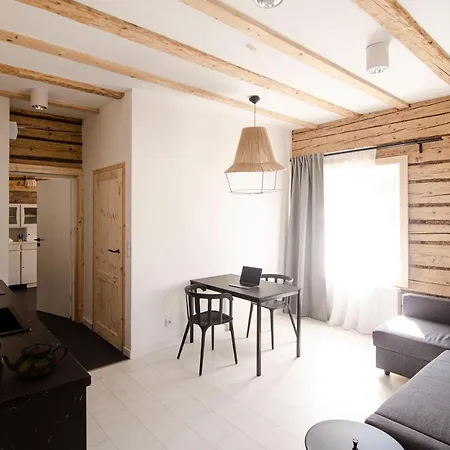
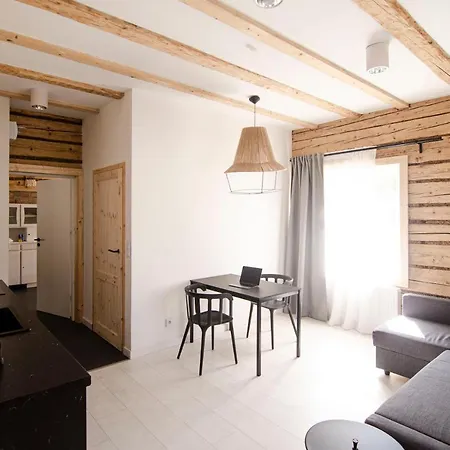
- teapot (36, 357)
